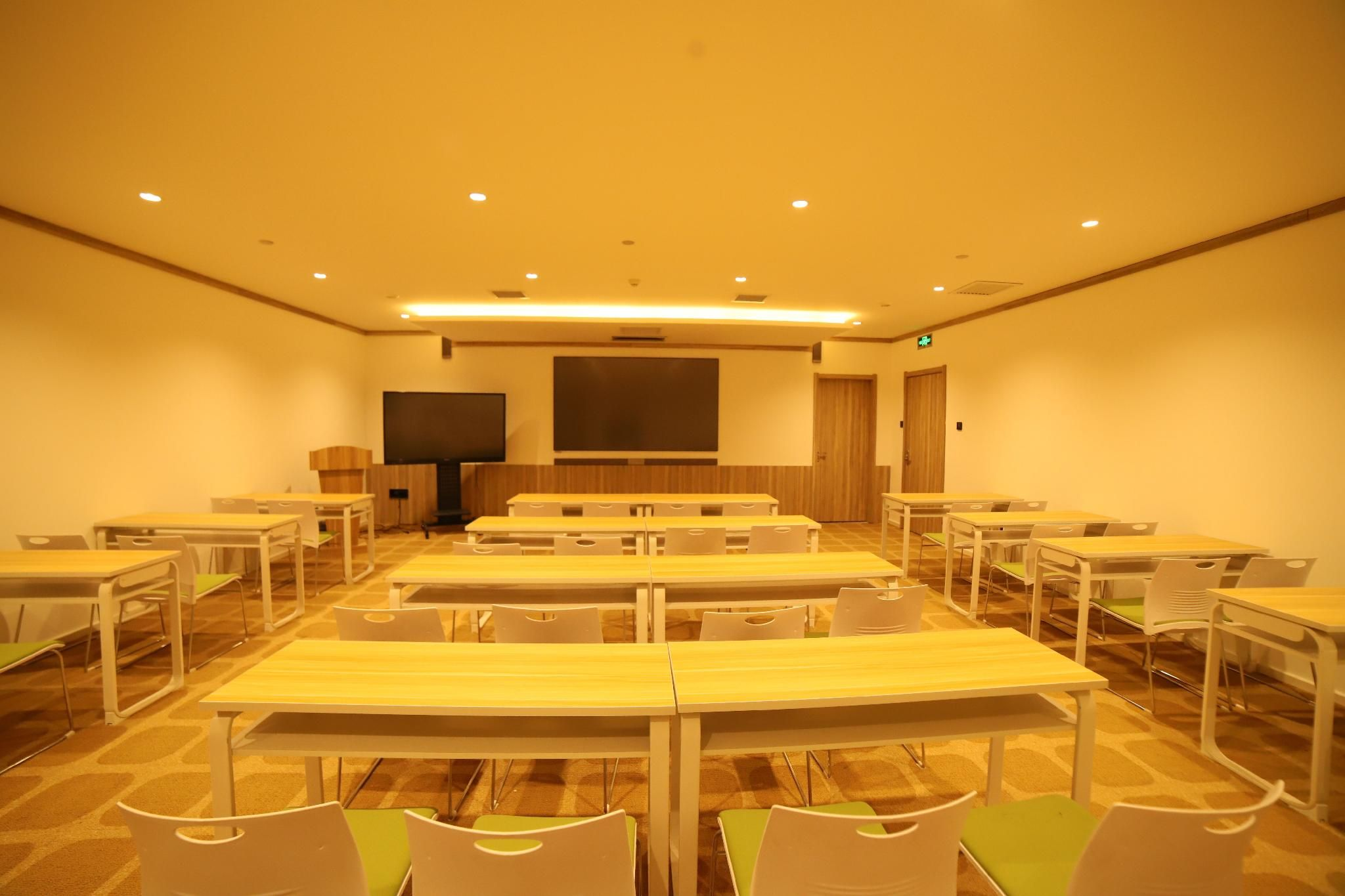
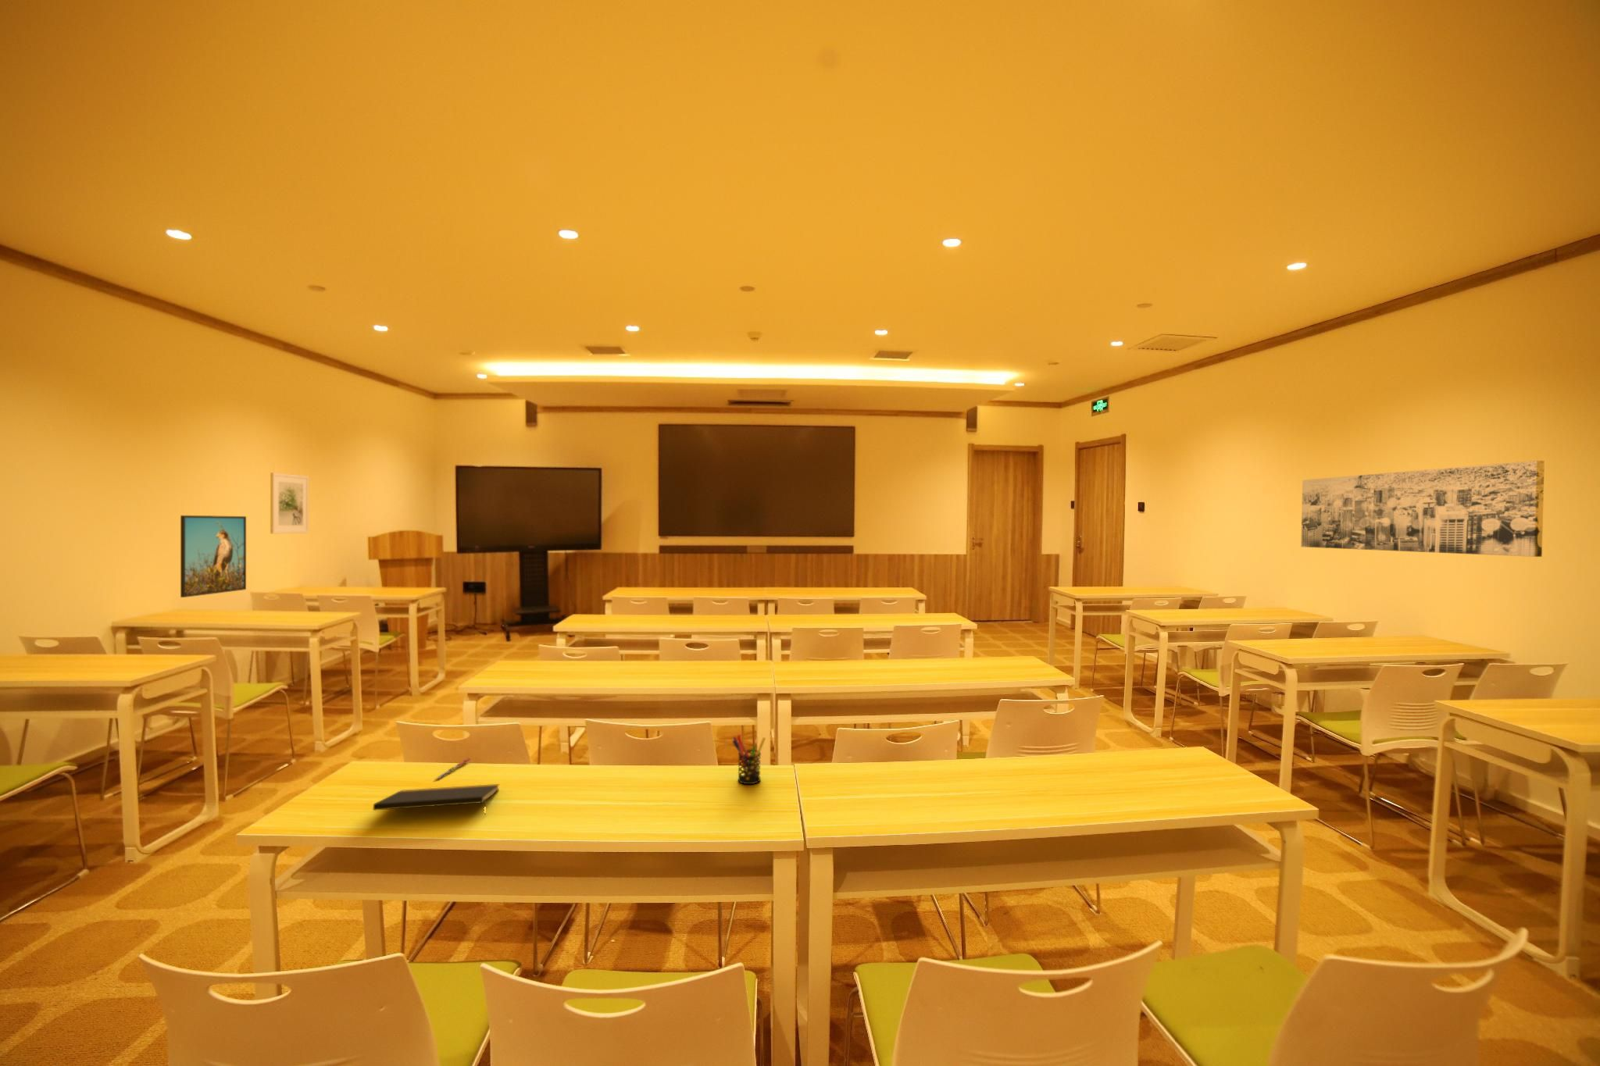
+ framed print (290, 503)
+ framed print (215, 554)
+ pen holder (748, 758)
+ pen (453, 767)
+ wall art (1401, 512)
+ notepad (440, 796)
